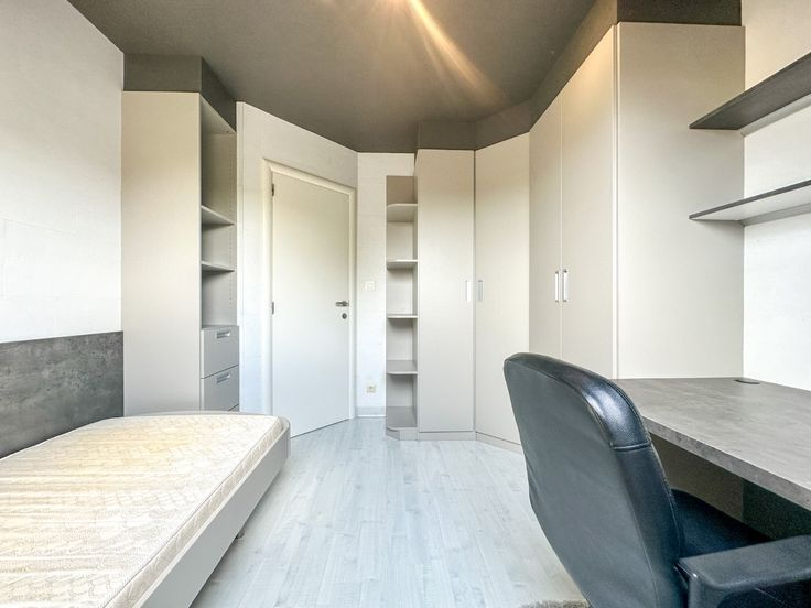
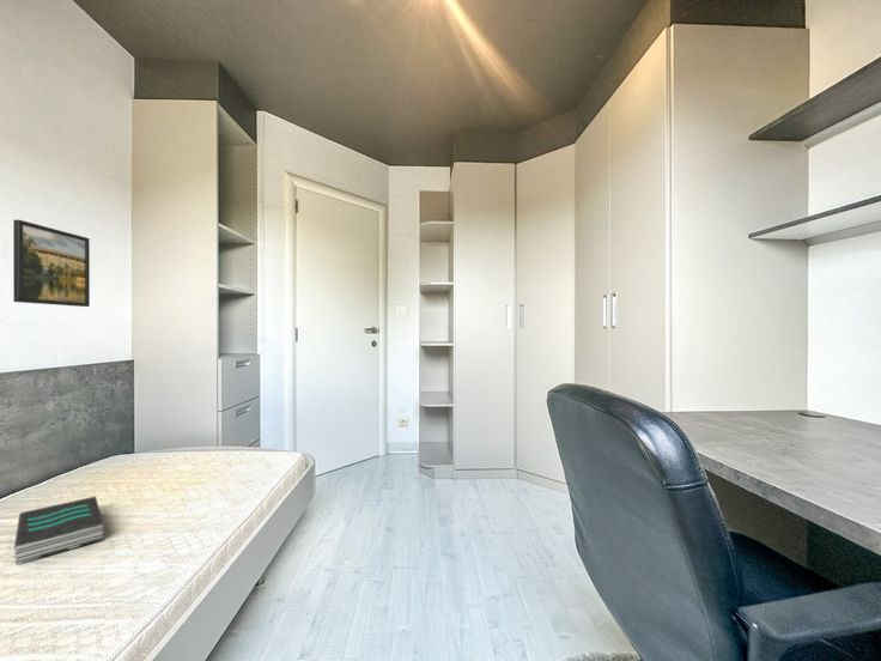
+ book (60, 526)
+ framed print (54, 267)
